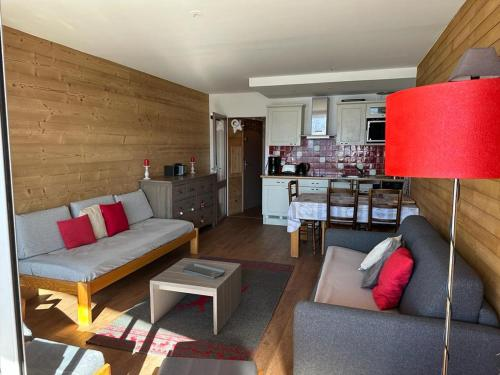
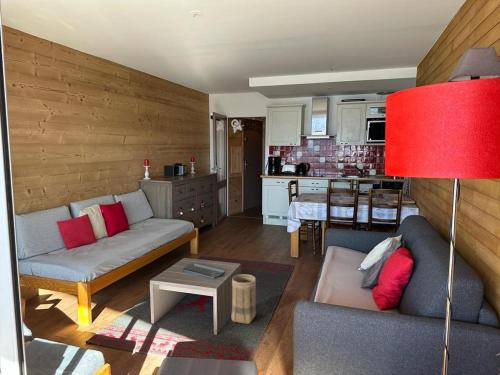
+ basket (243, 298)
